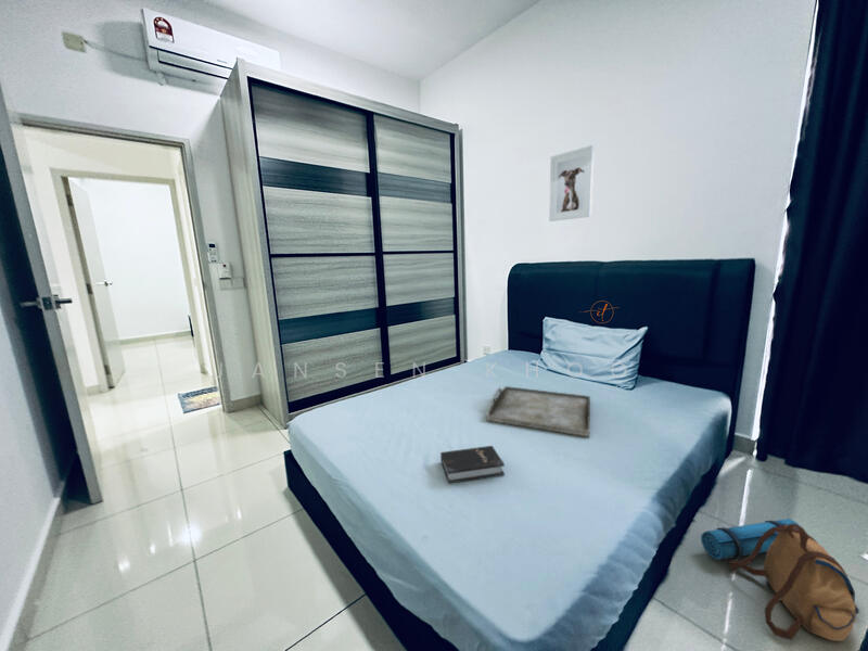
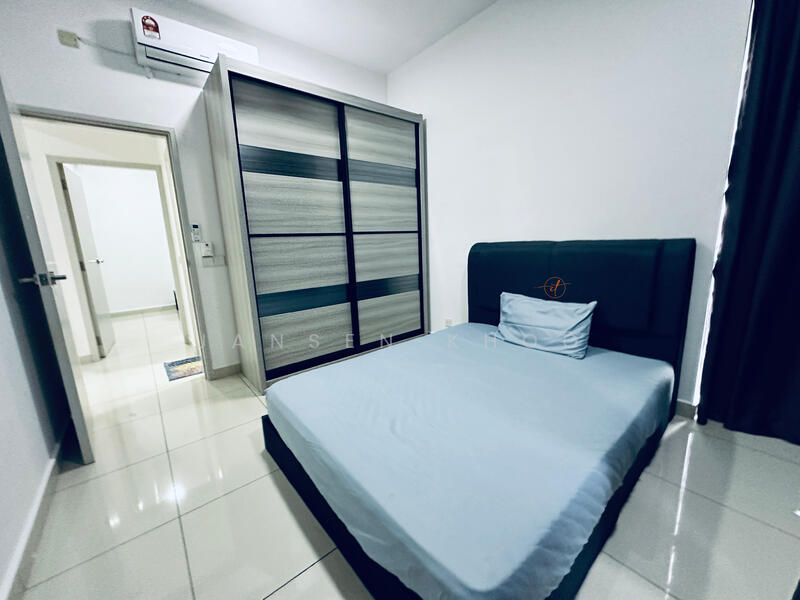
- backpack (774, 540)
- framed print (570, 186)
- hardback book (471, 462)
- serving tray (540, 403)
